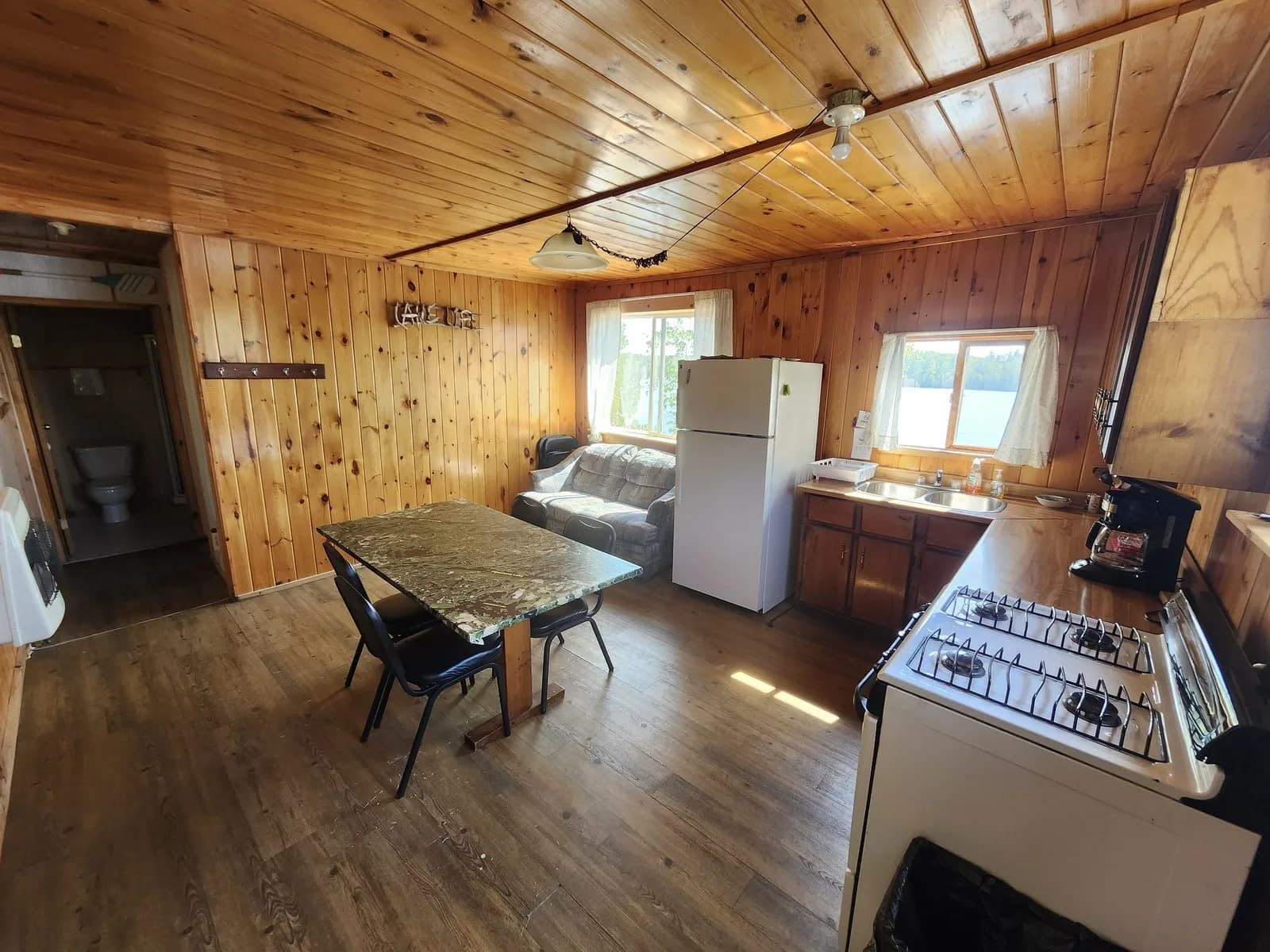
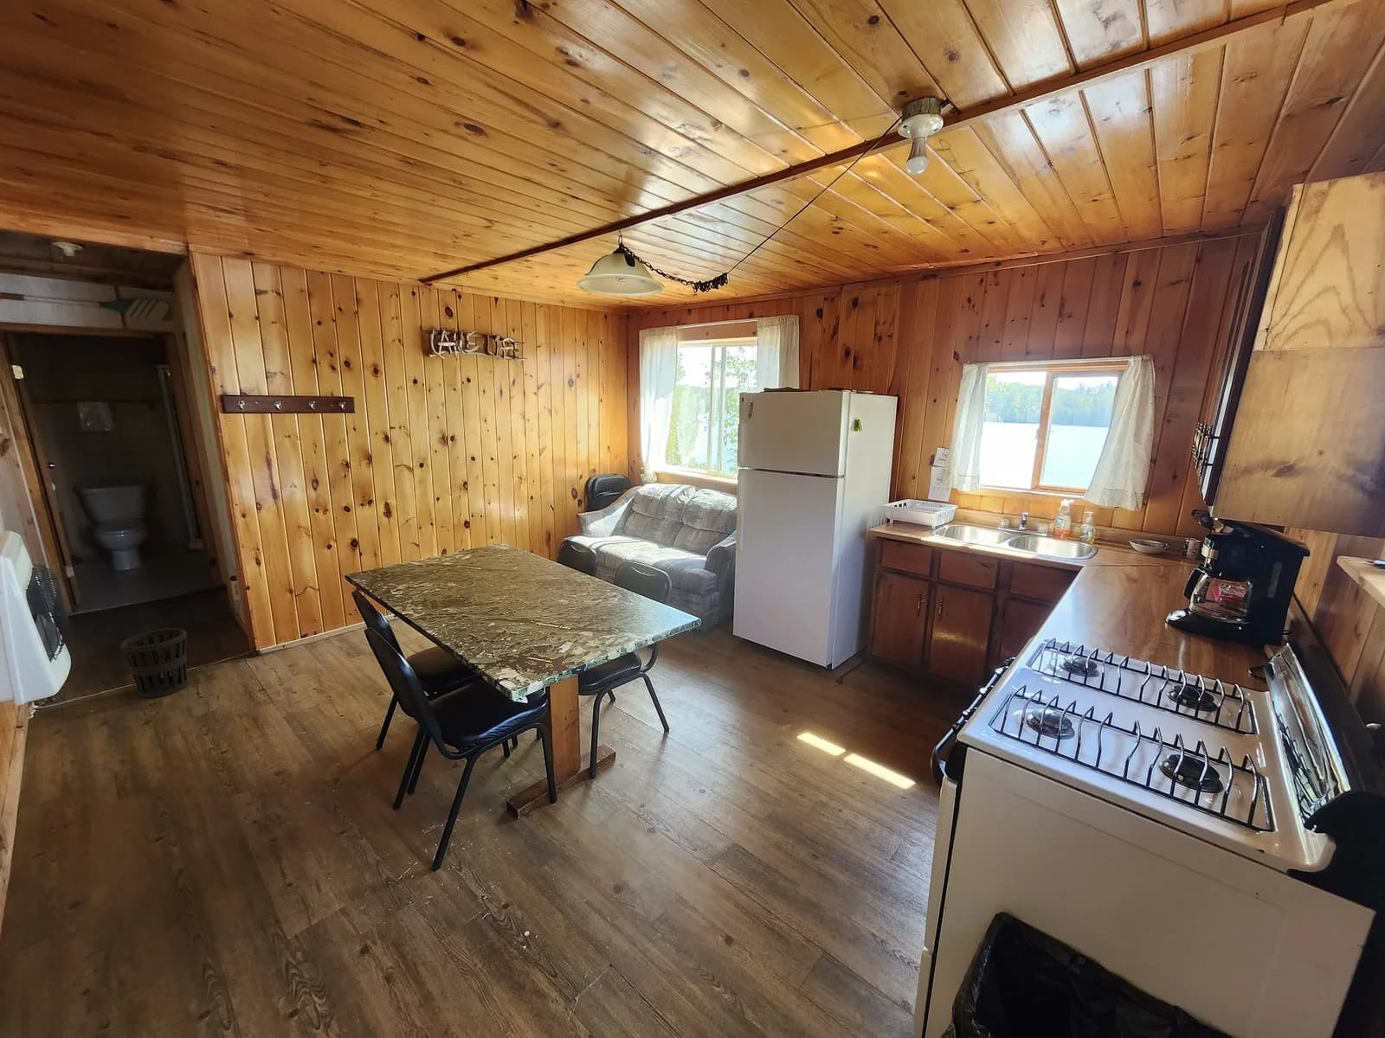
+ wastebasket (159, 663)
